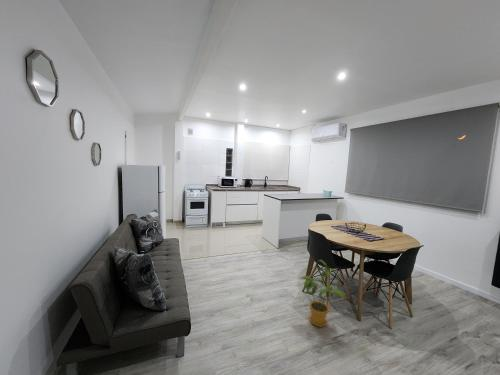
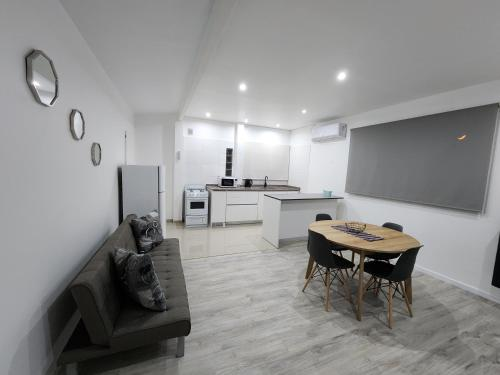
- house plant (325, 298)
